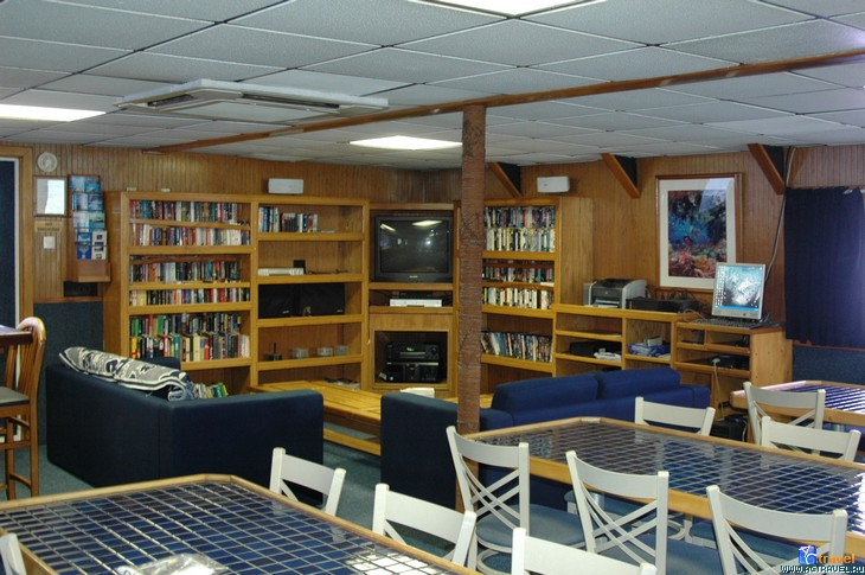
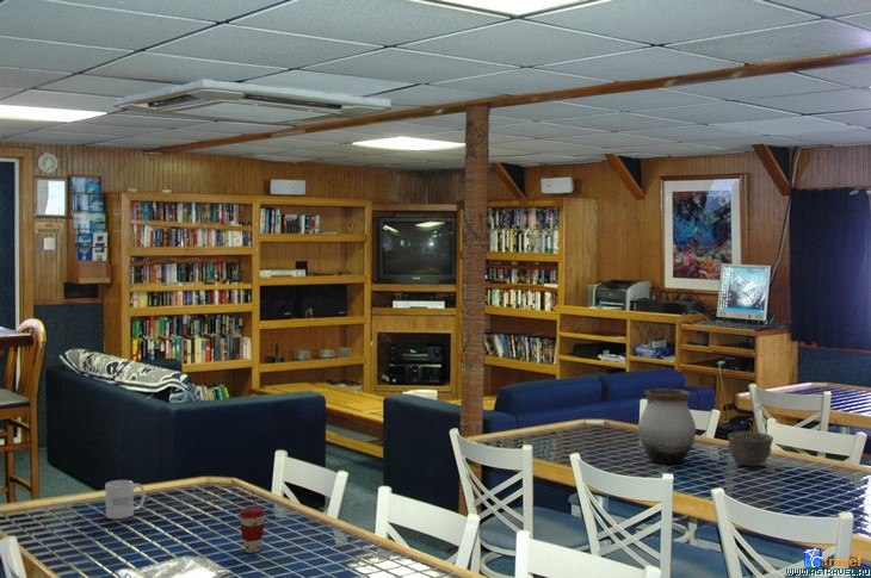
+ bowl (749, 449)
+ vase (666, 425)
+ mug (123, 498)
+ coffee cup (252, 529)
